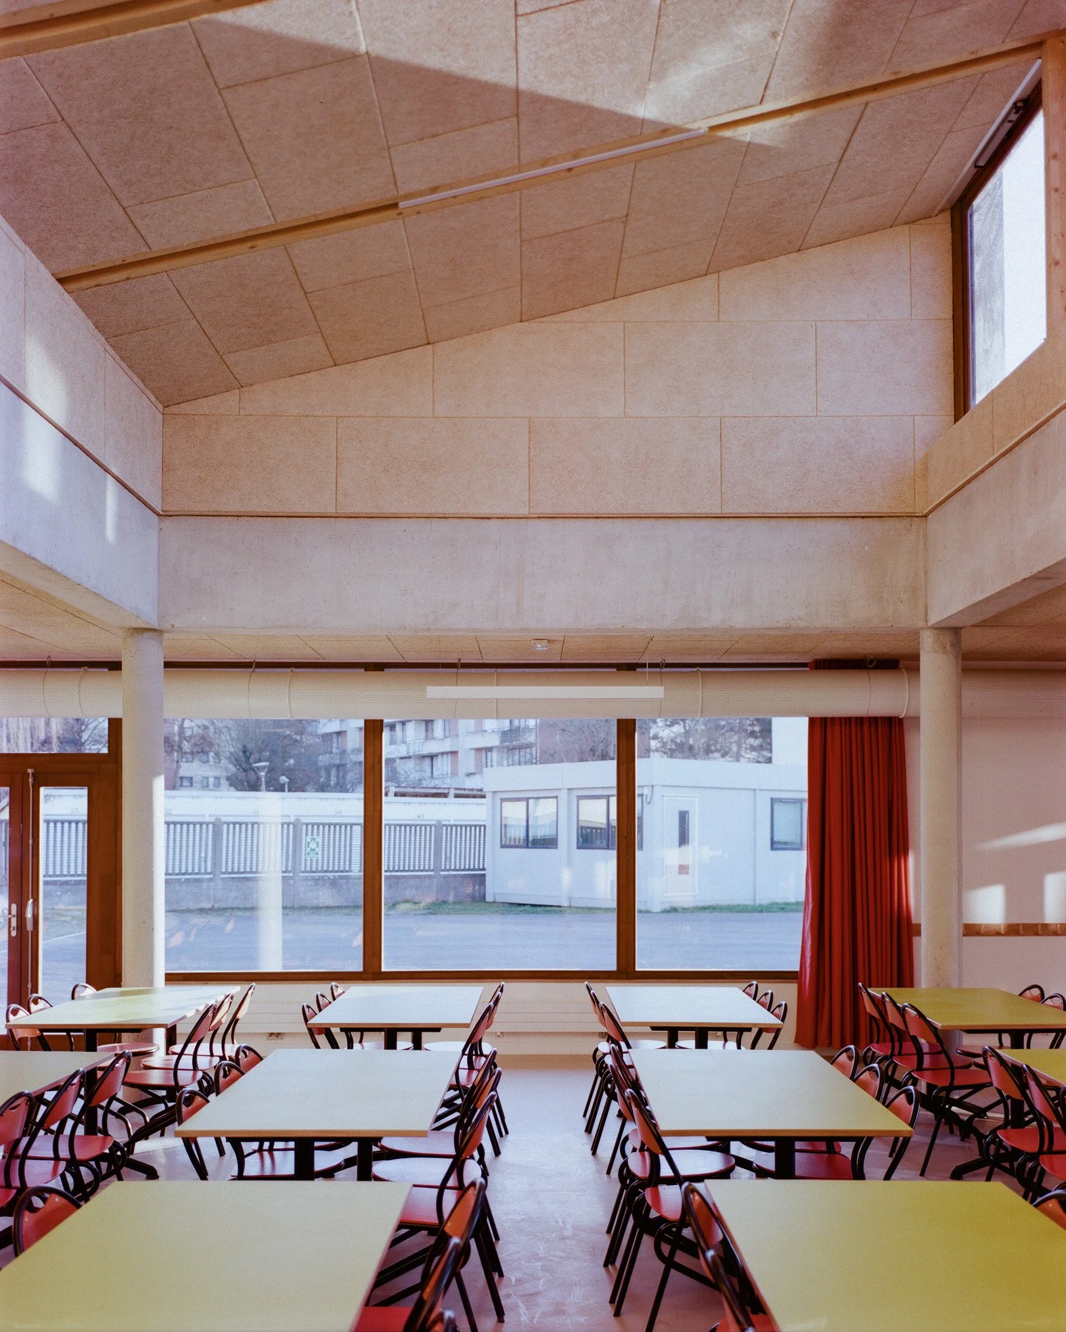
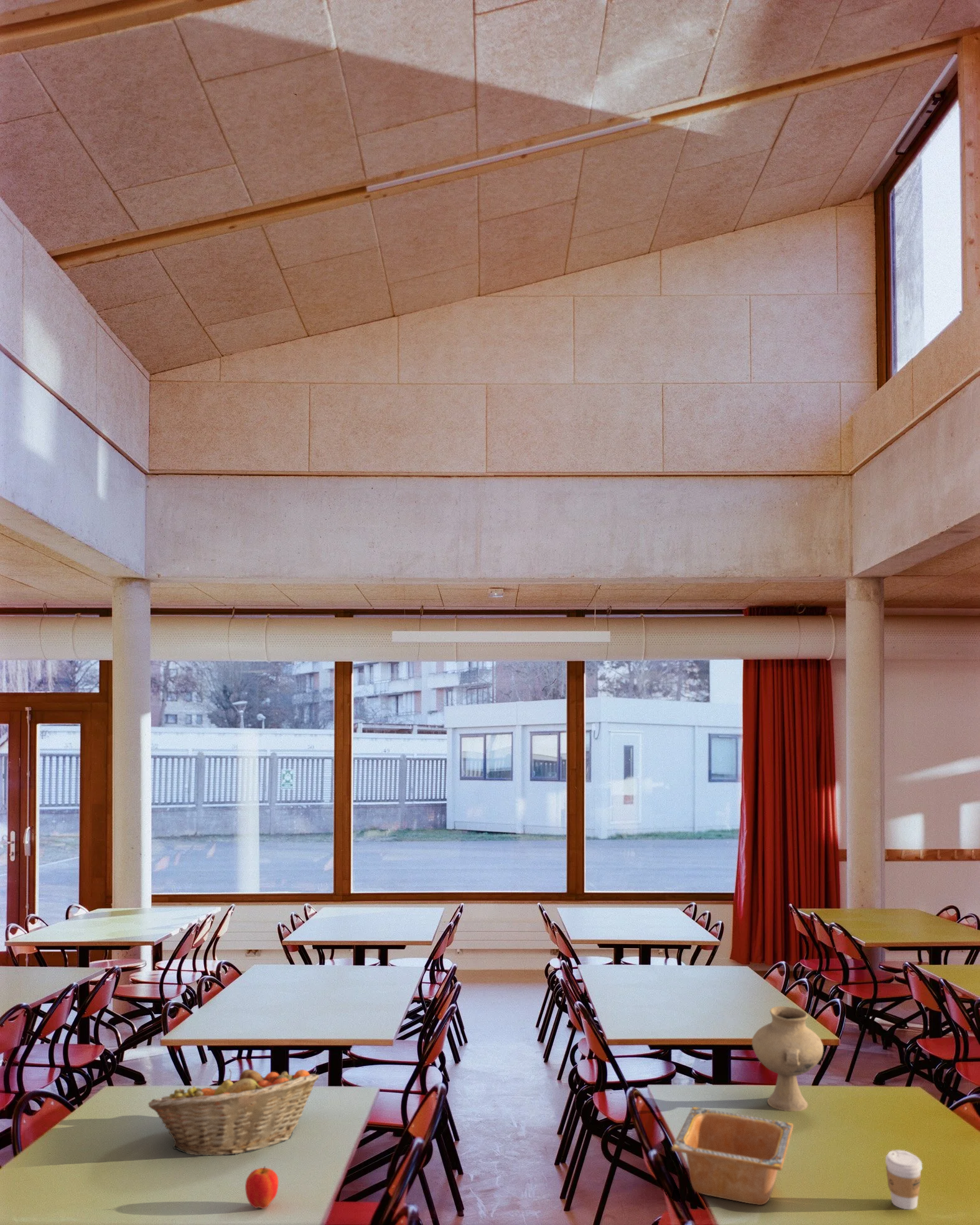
+ coffee cup (903, 1180)
+ fruit basket (236, 1102)
+ apple (261, 1186)
+ serving bowl (734, 1159)
+ vase (787, 1058)
